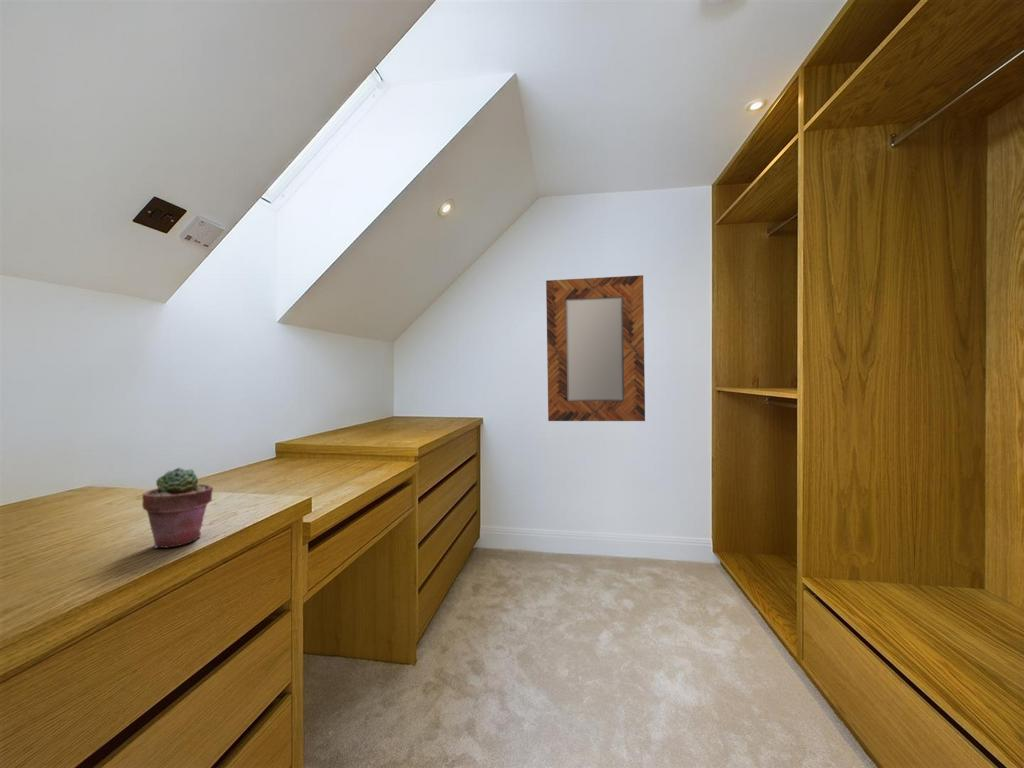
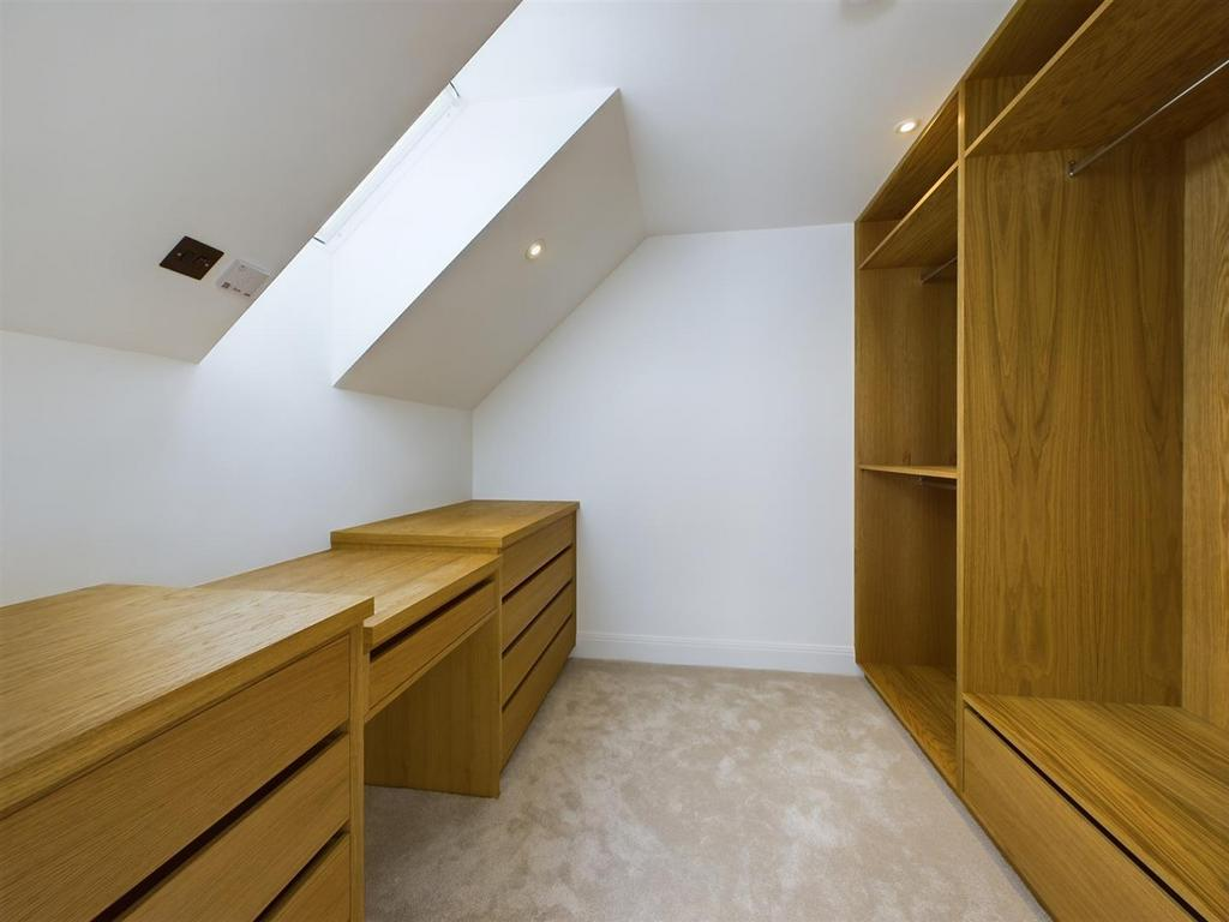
- potted succulent (178, 504)
- home mirror (594, 349)
